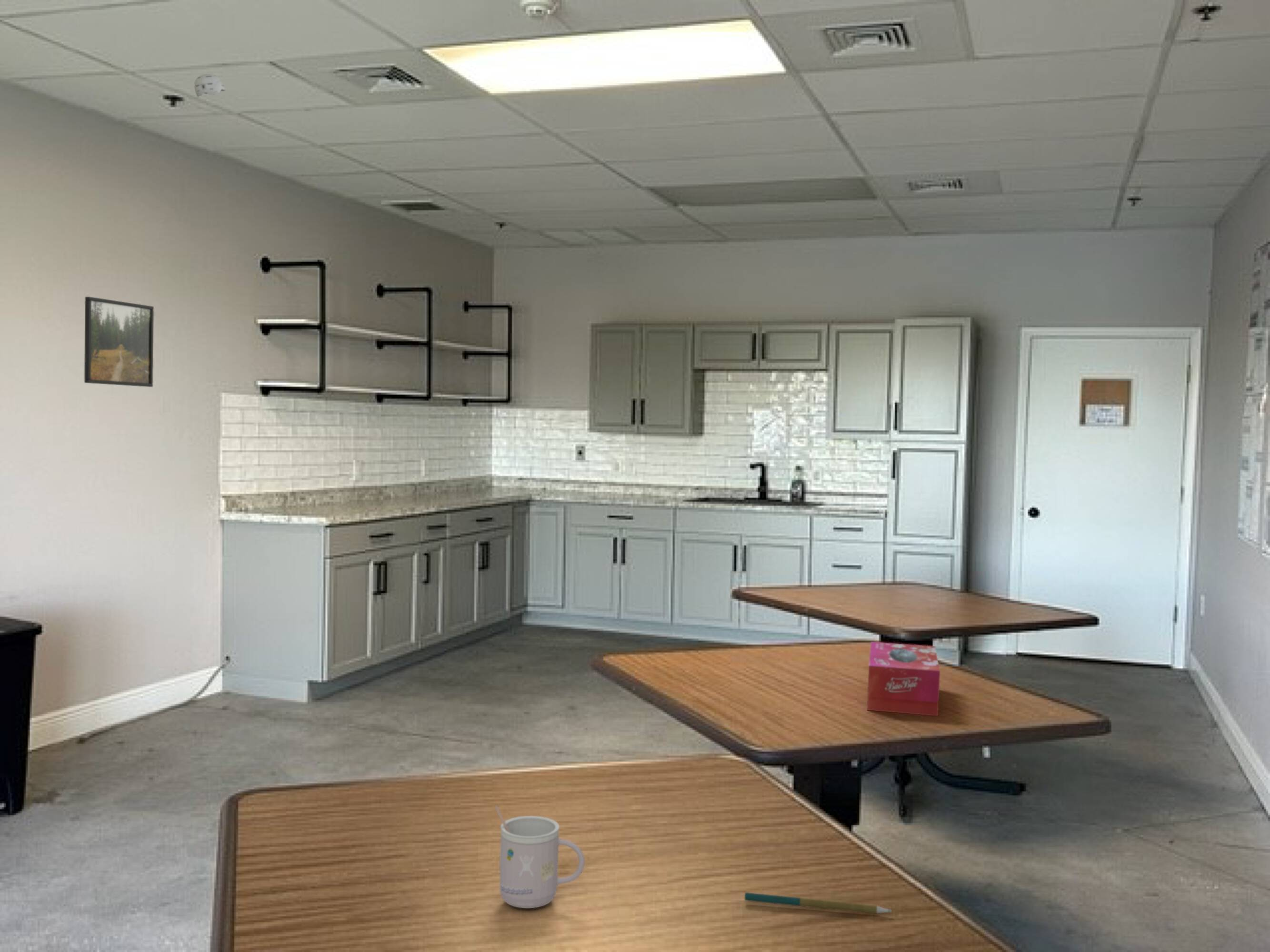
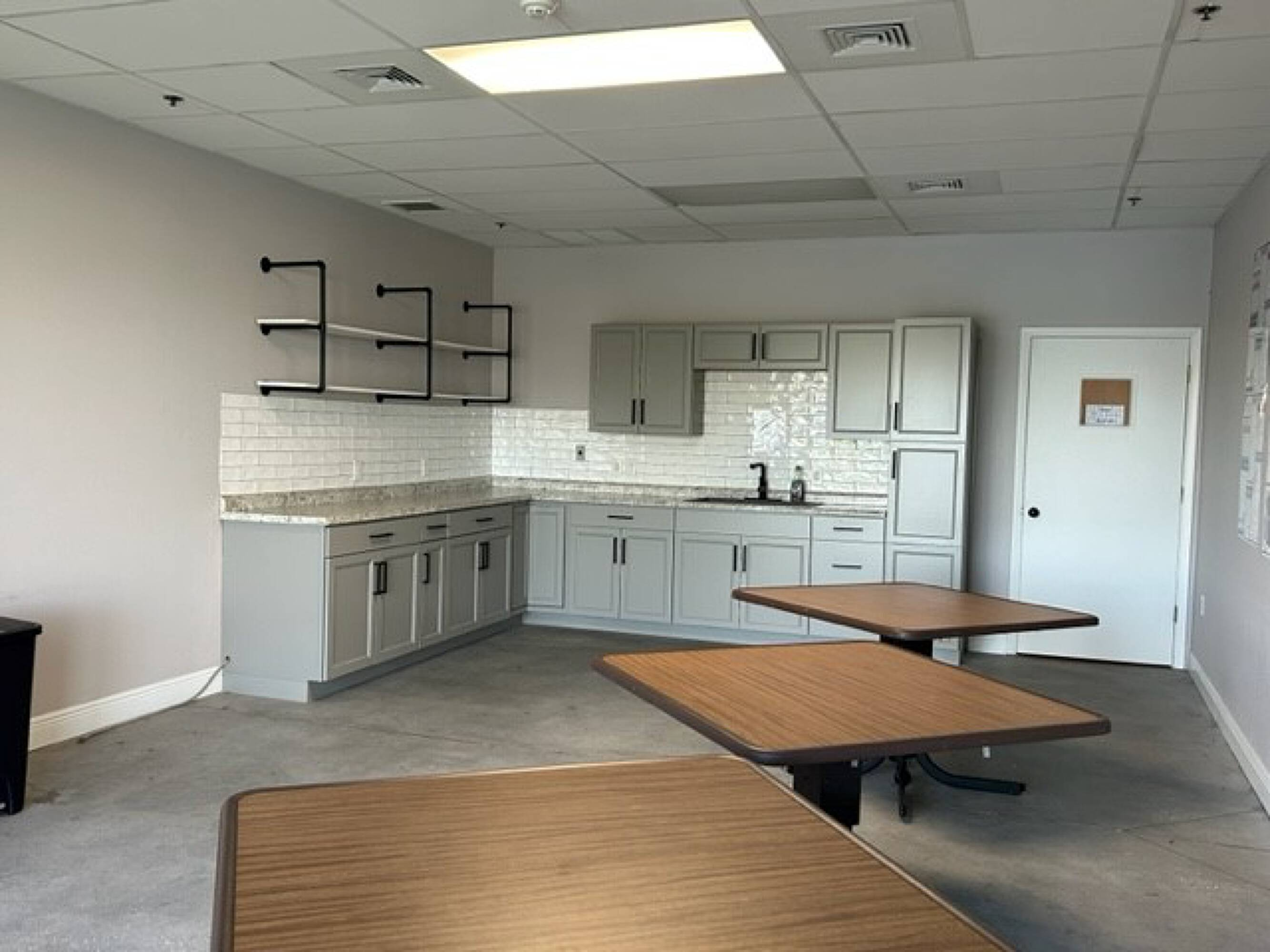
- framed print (120, 343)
- smoke detector (210, 87)
- pen (817, 903)
- mug (539, 854)
- tissue box (902, 676)
